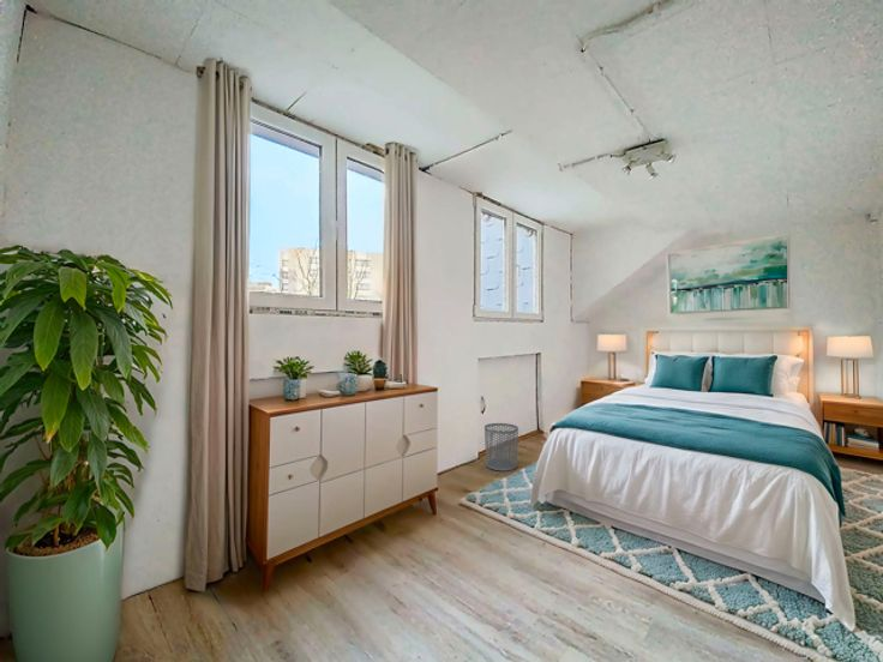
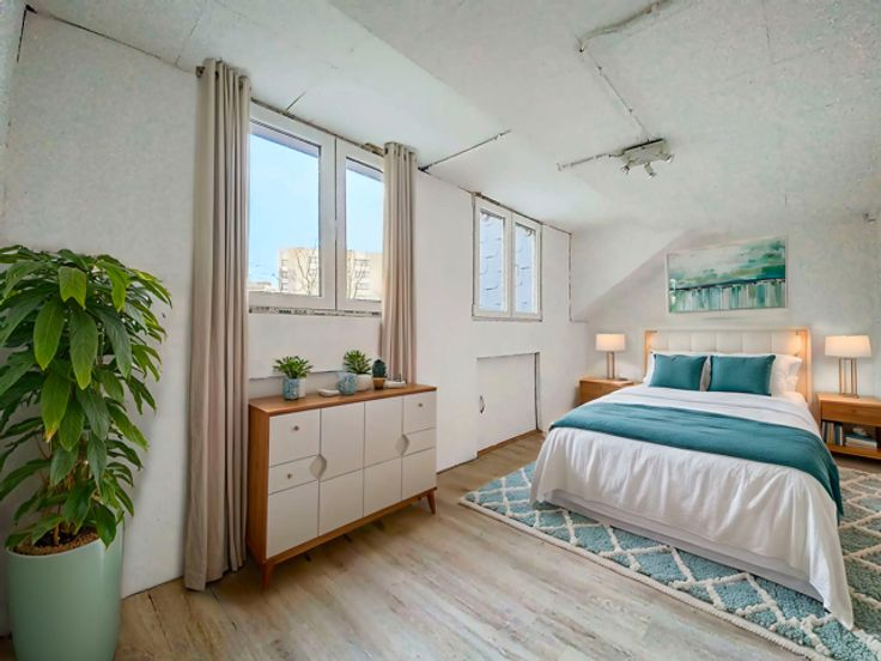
- waste bin (500, 446)
